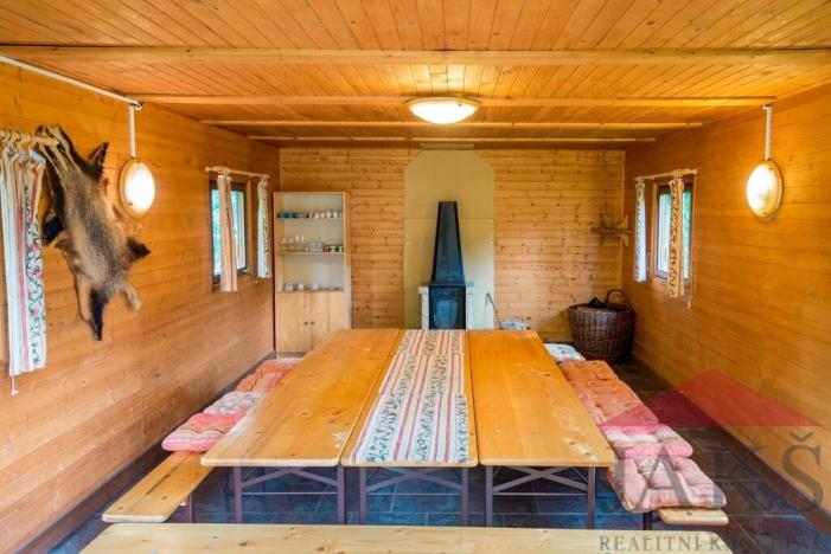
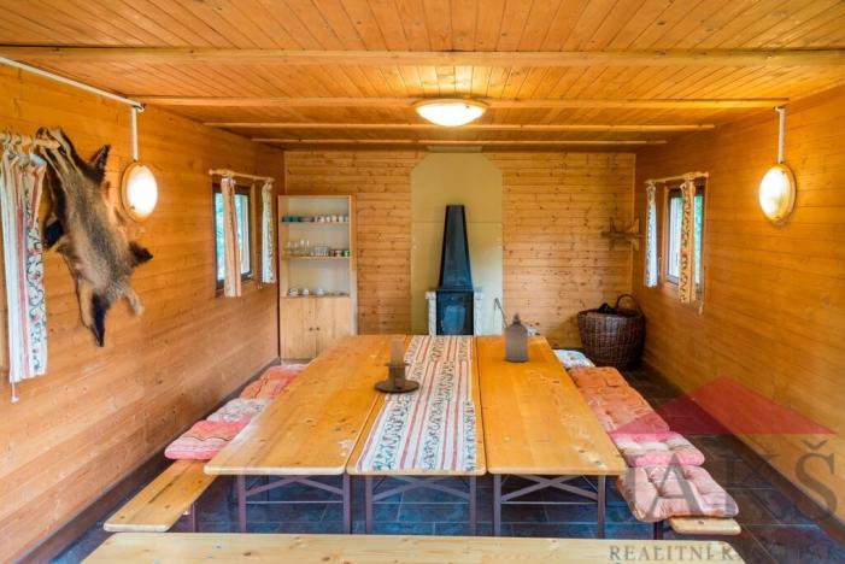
+ candle holder (397, 363)
+ bottle (516, 336)
